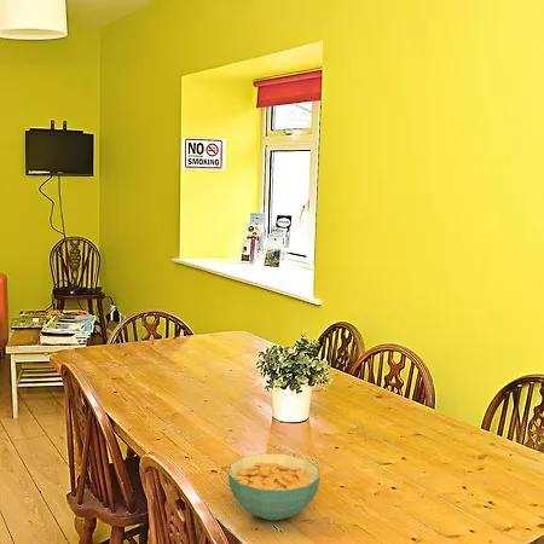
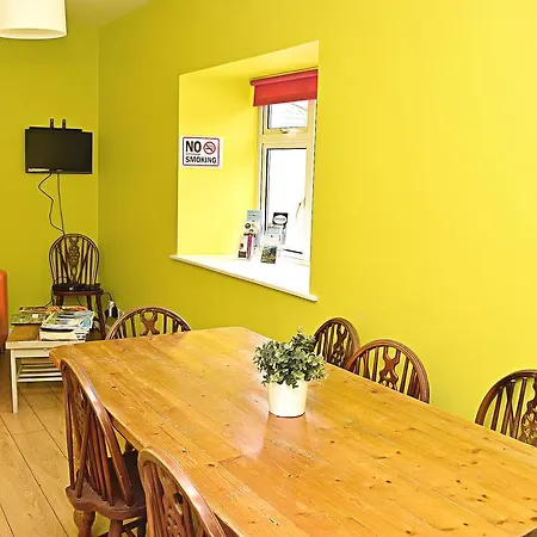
- cereal bowl (273, 492)
